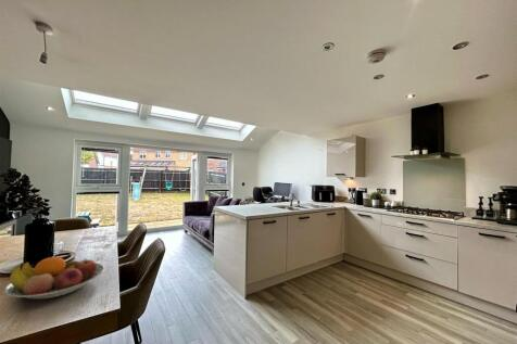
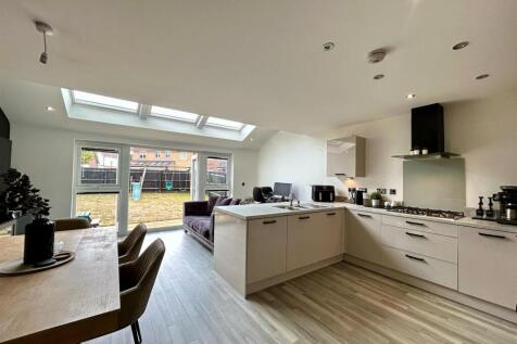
- fruit bowl (60, 273)
